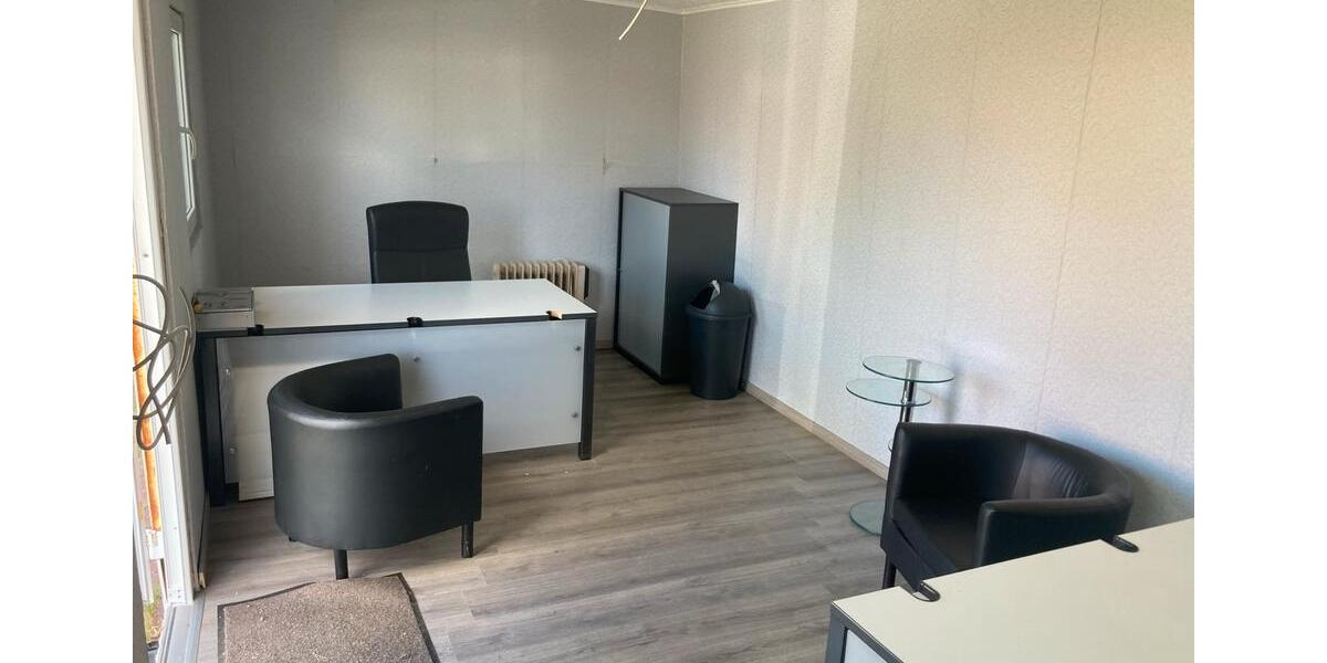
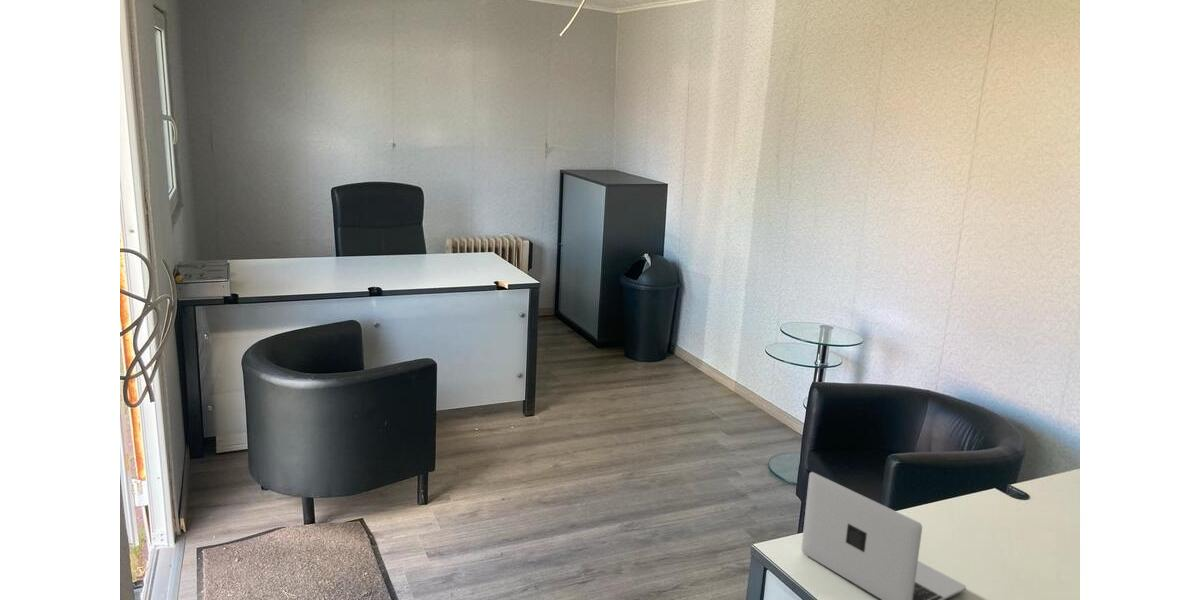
+ laptop (886, 529)
